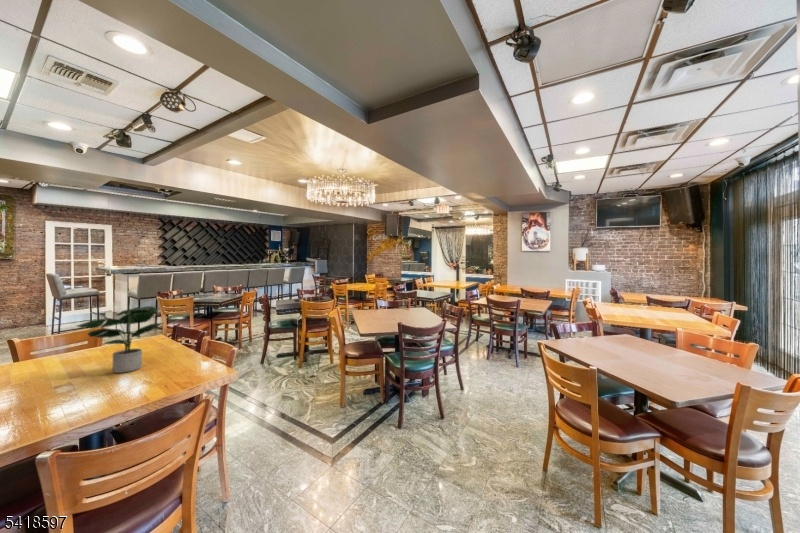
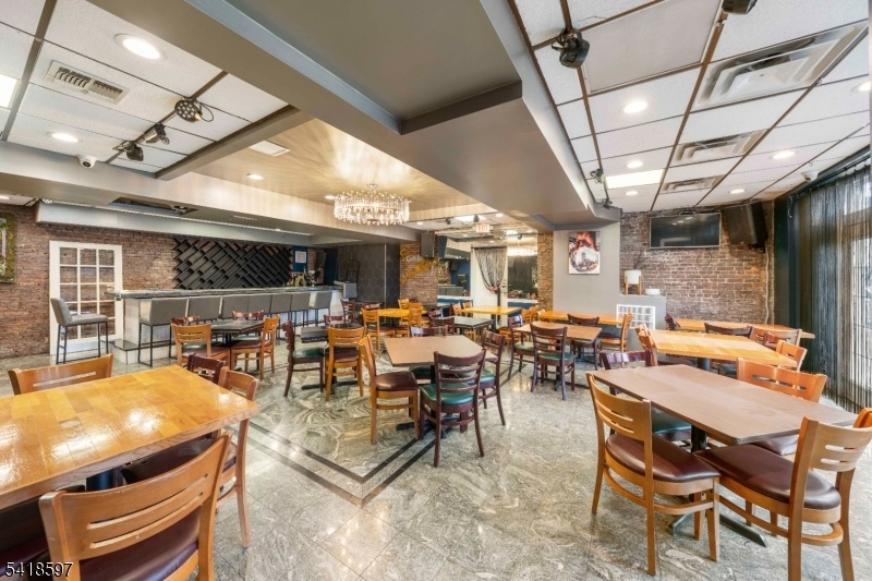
- potted plant (123, 338)
